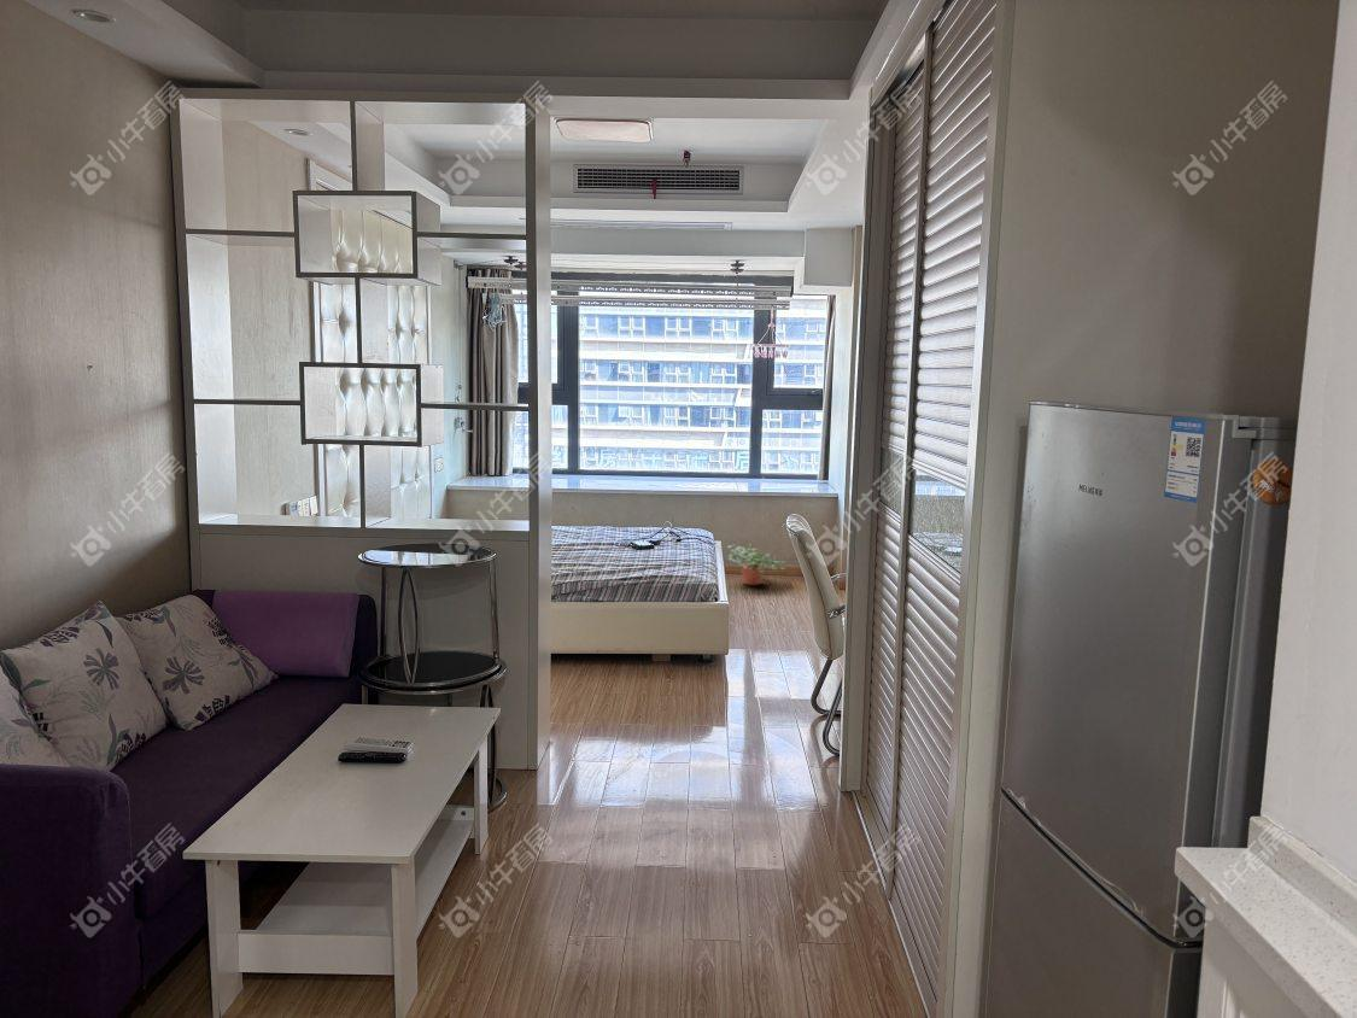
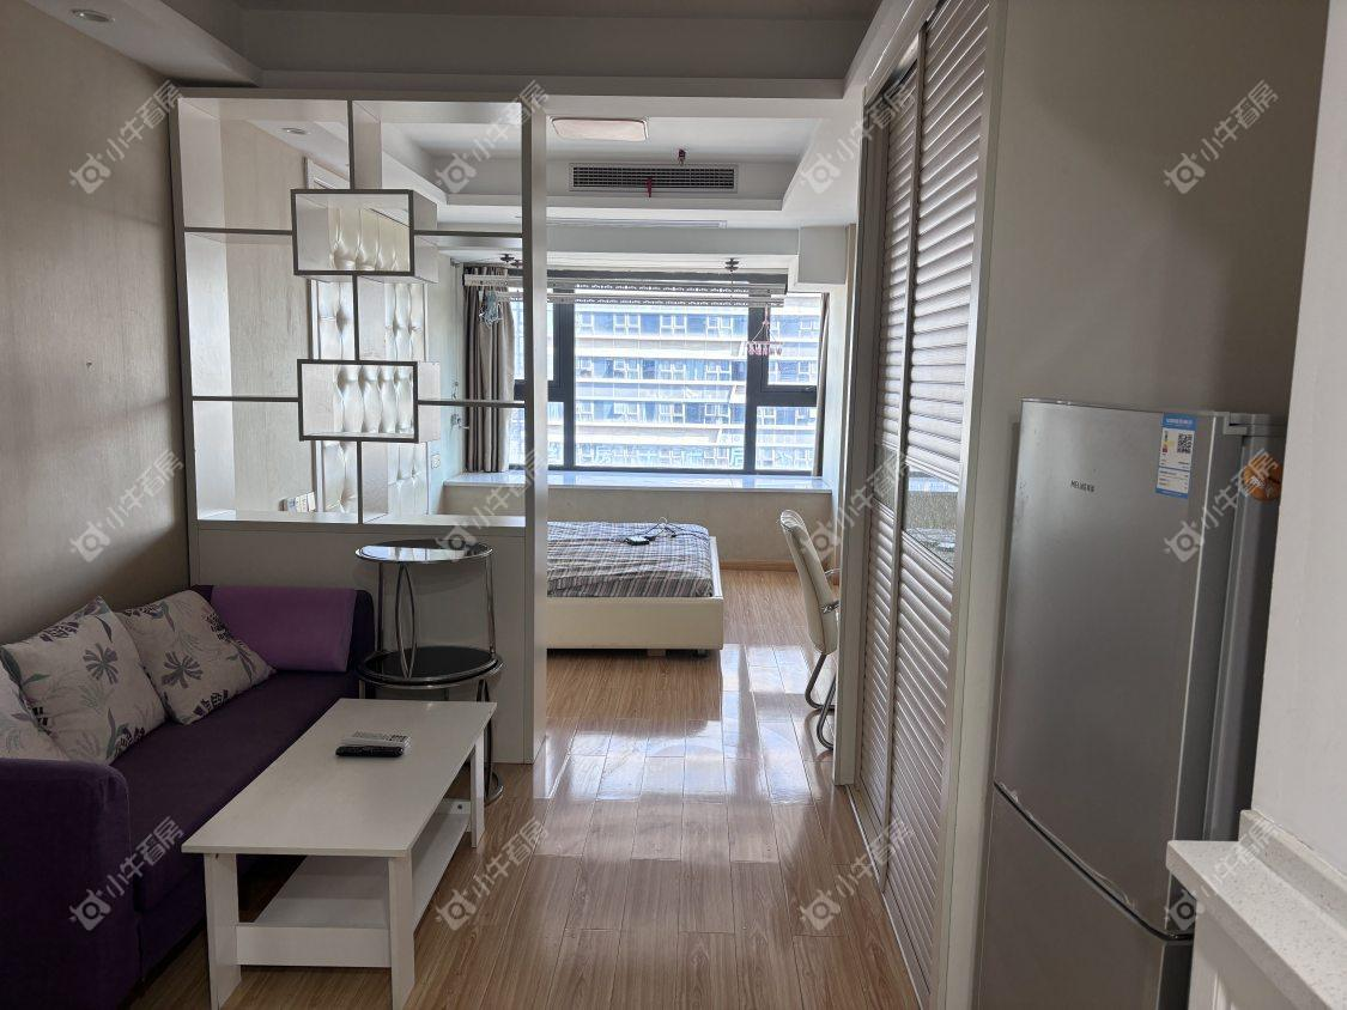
- potted plant (756, 566)
